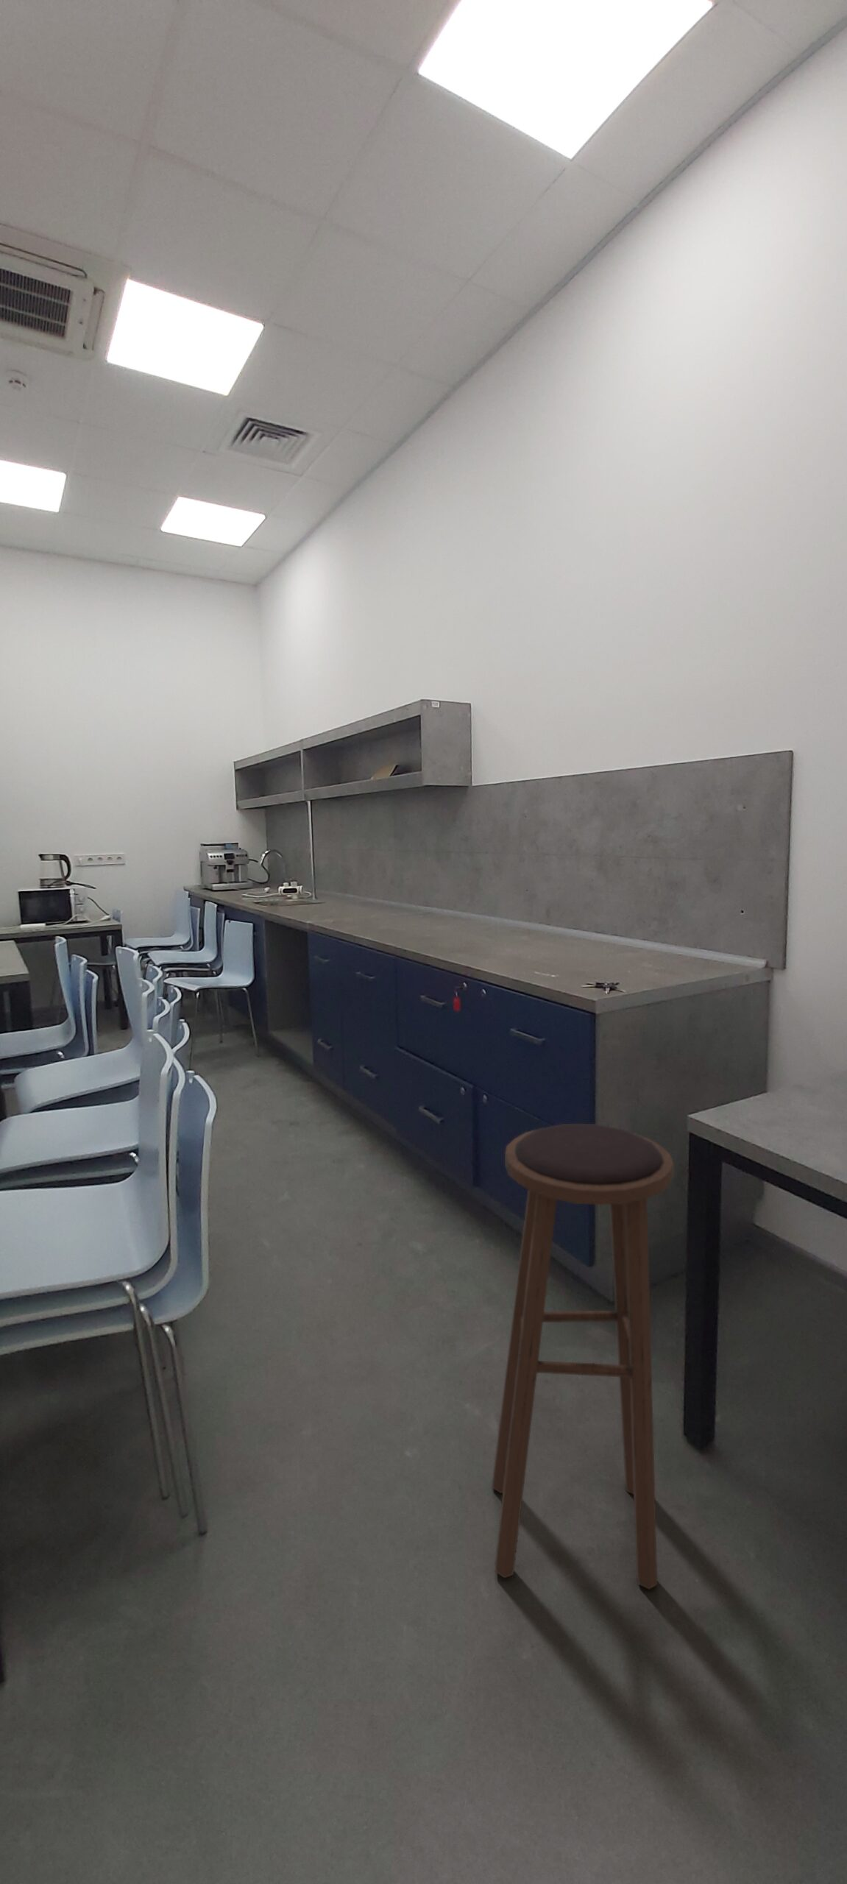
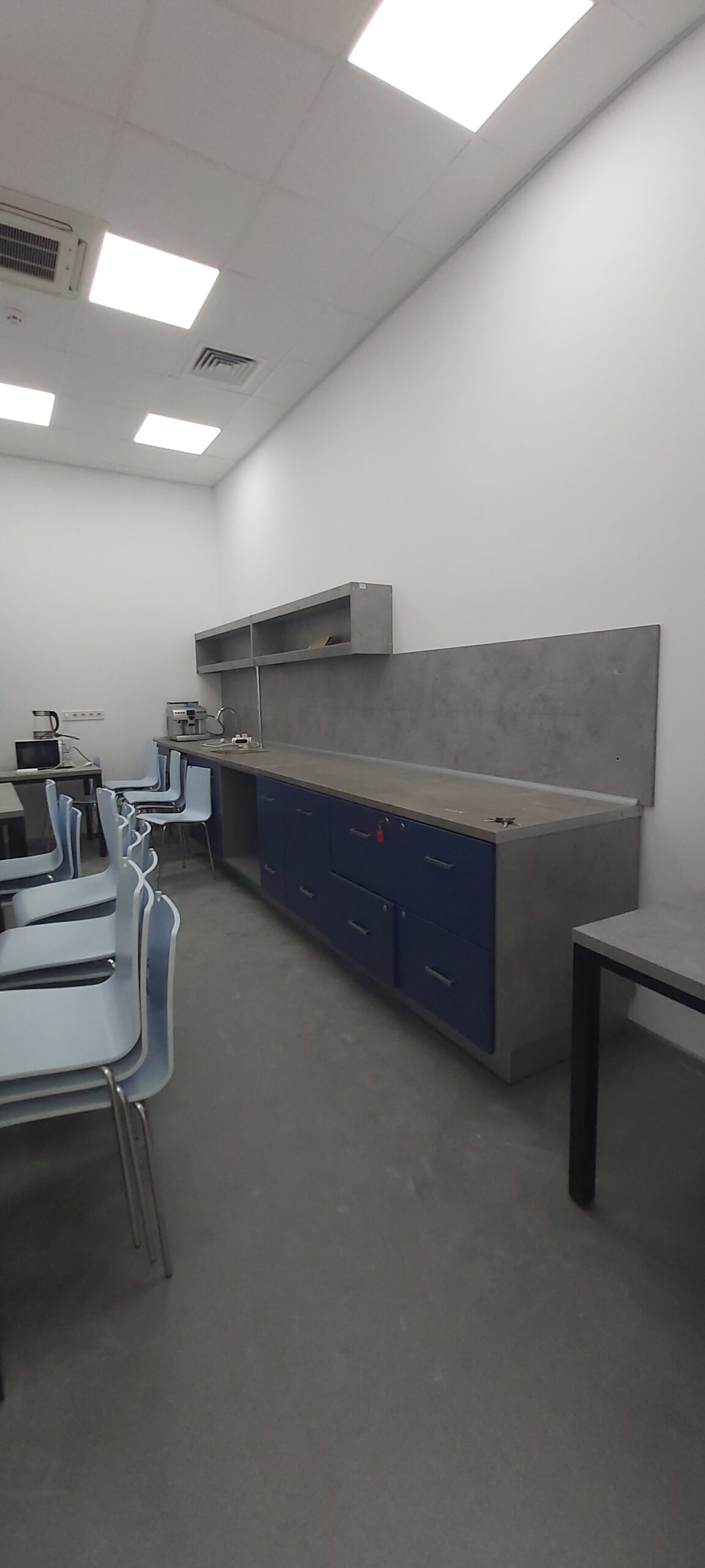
- stool (575, 1363)
